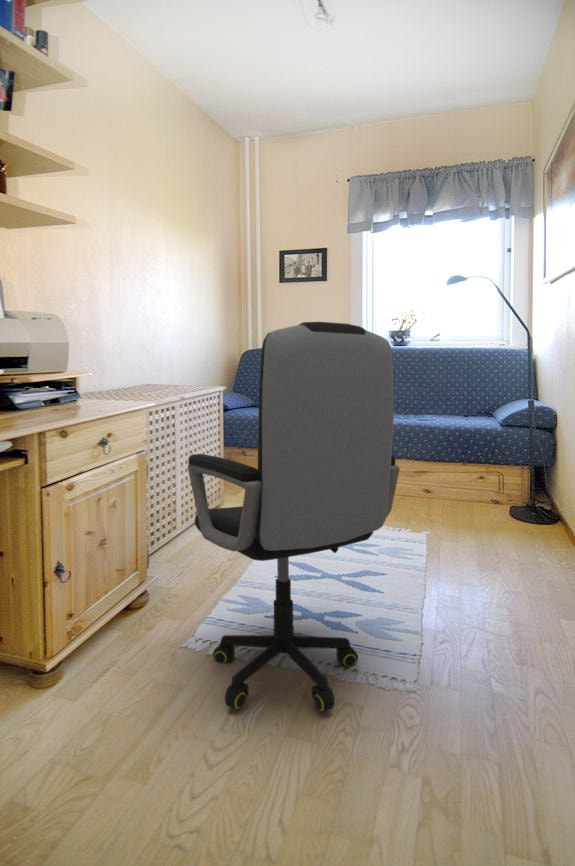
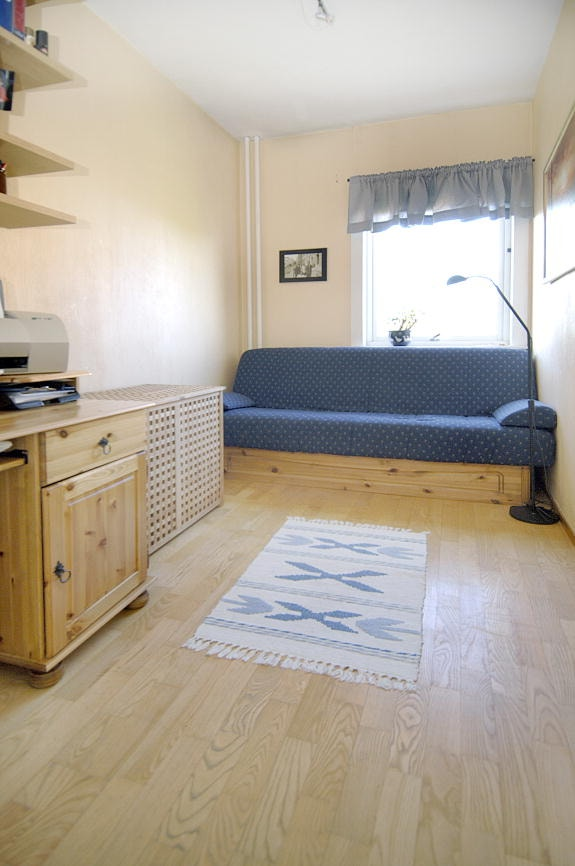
- office chair (290, 510)
